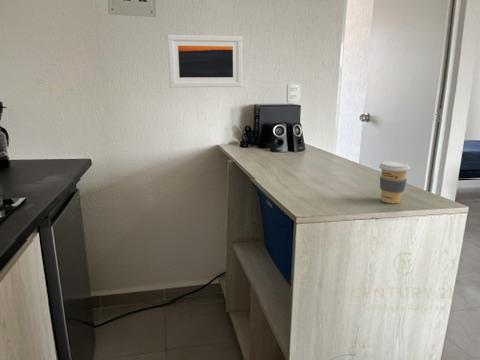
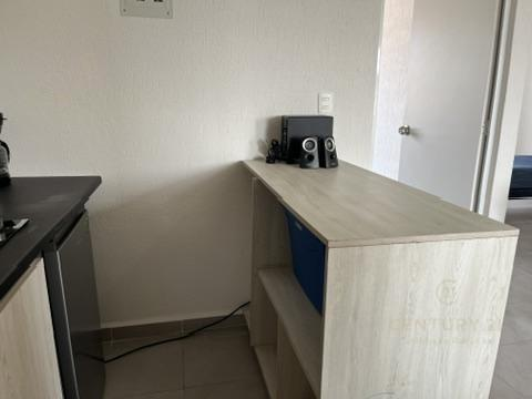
- coffee cup (392, 182)
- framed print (206, 61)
